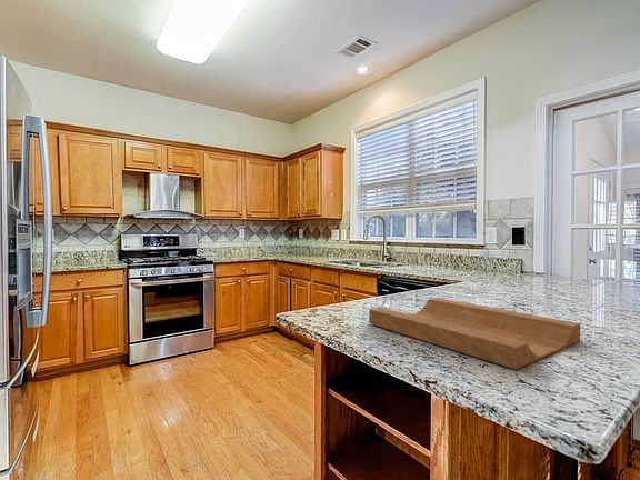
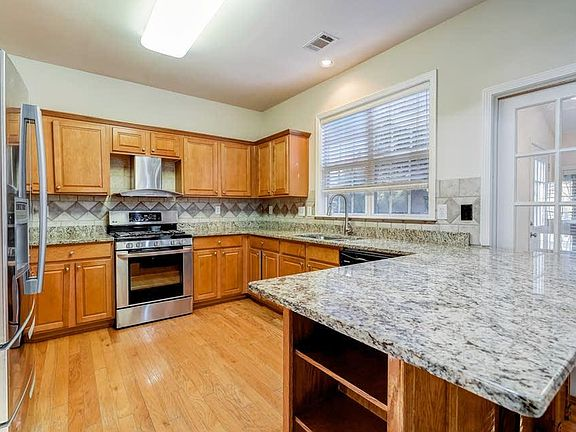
- cutting board (464, 323)
